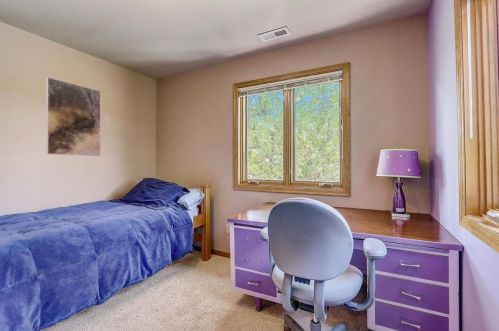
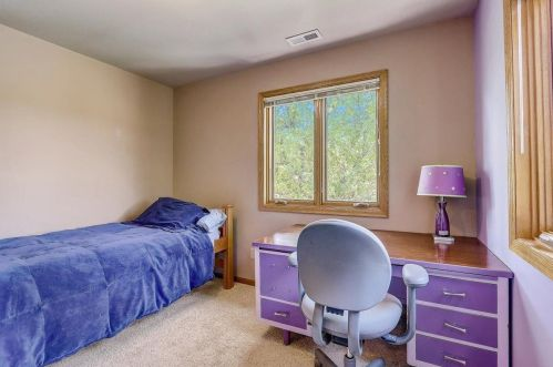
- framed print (75, 119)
